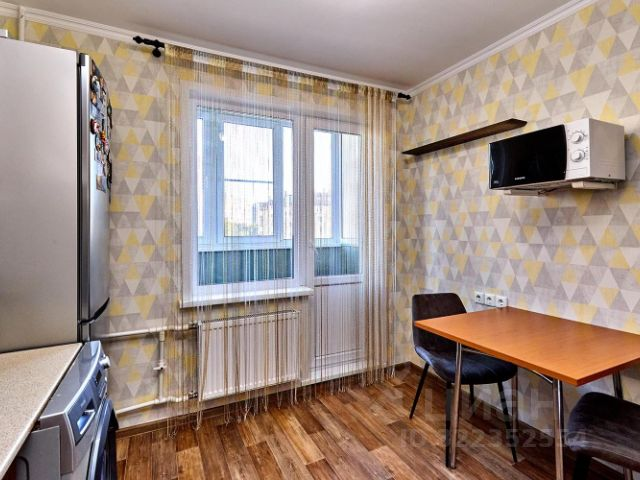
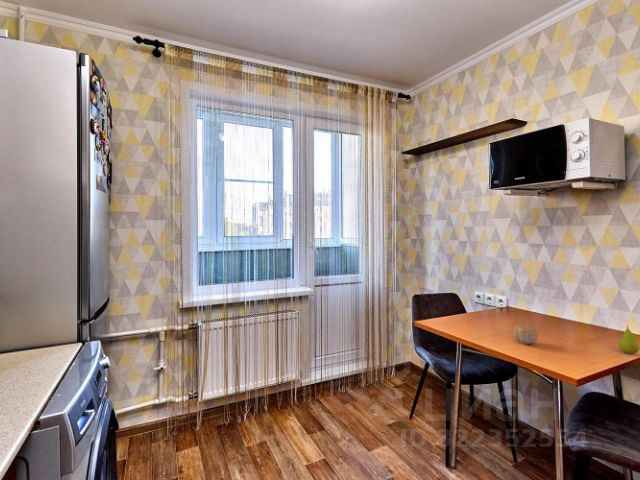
+ fruit (628, 338)
+ fruit (525, 334)
